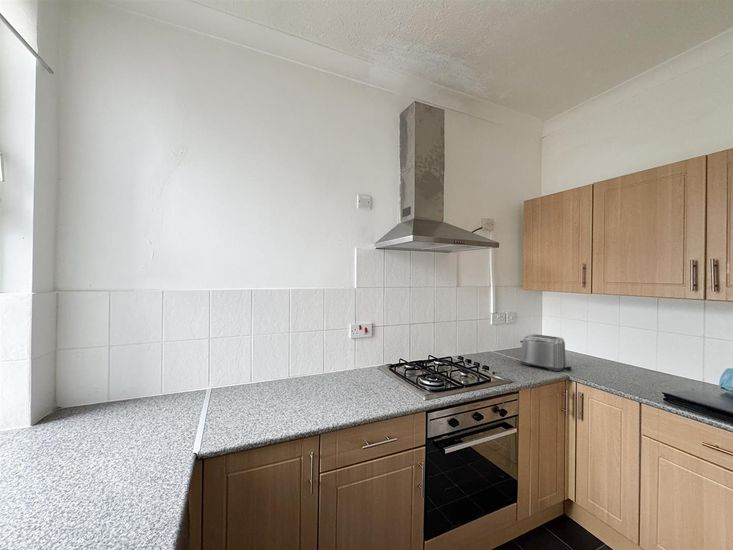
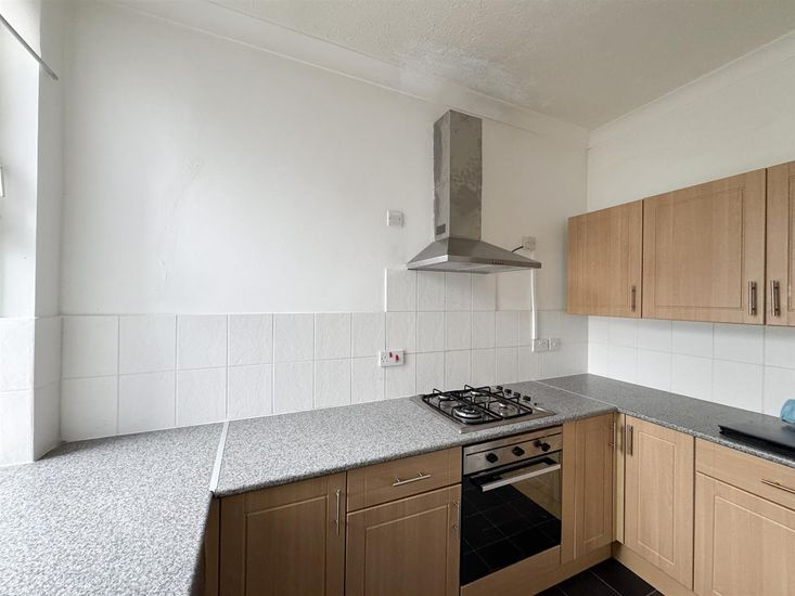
- toaster (544, 351)
